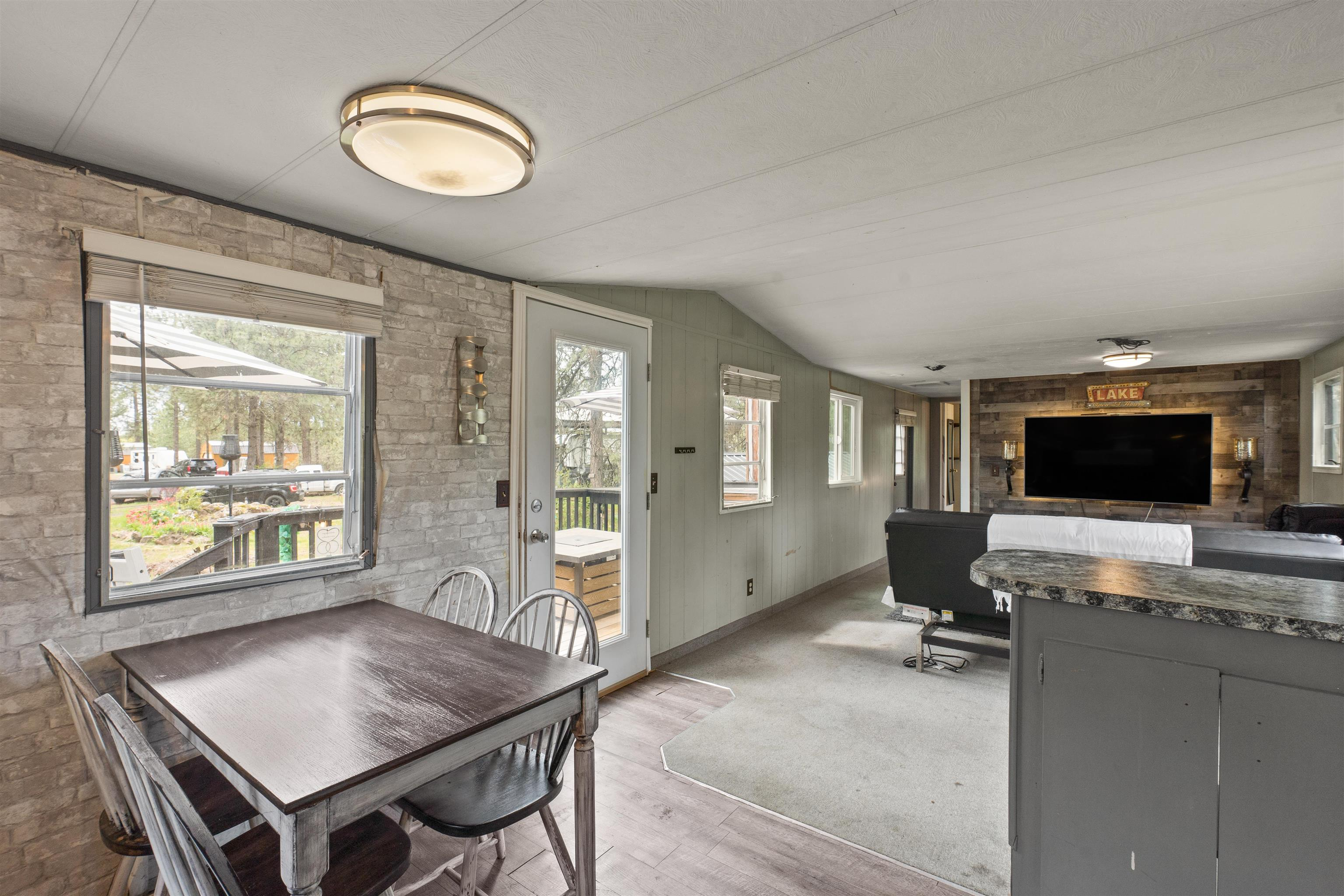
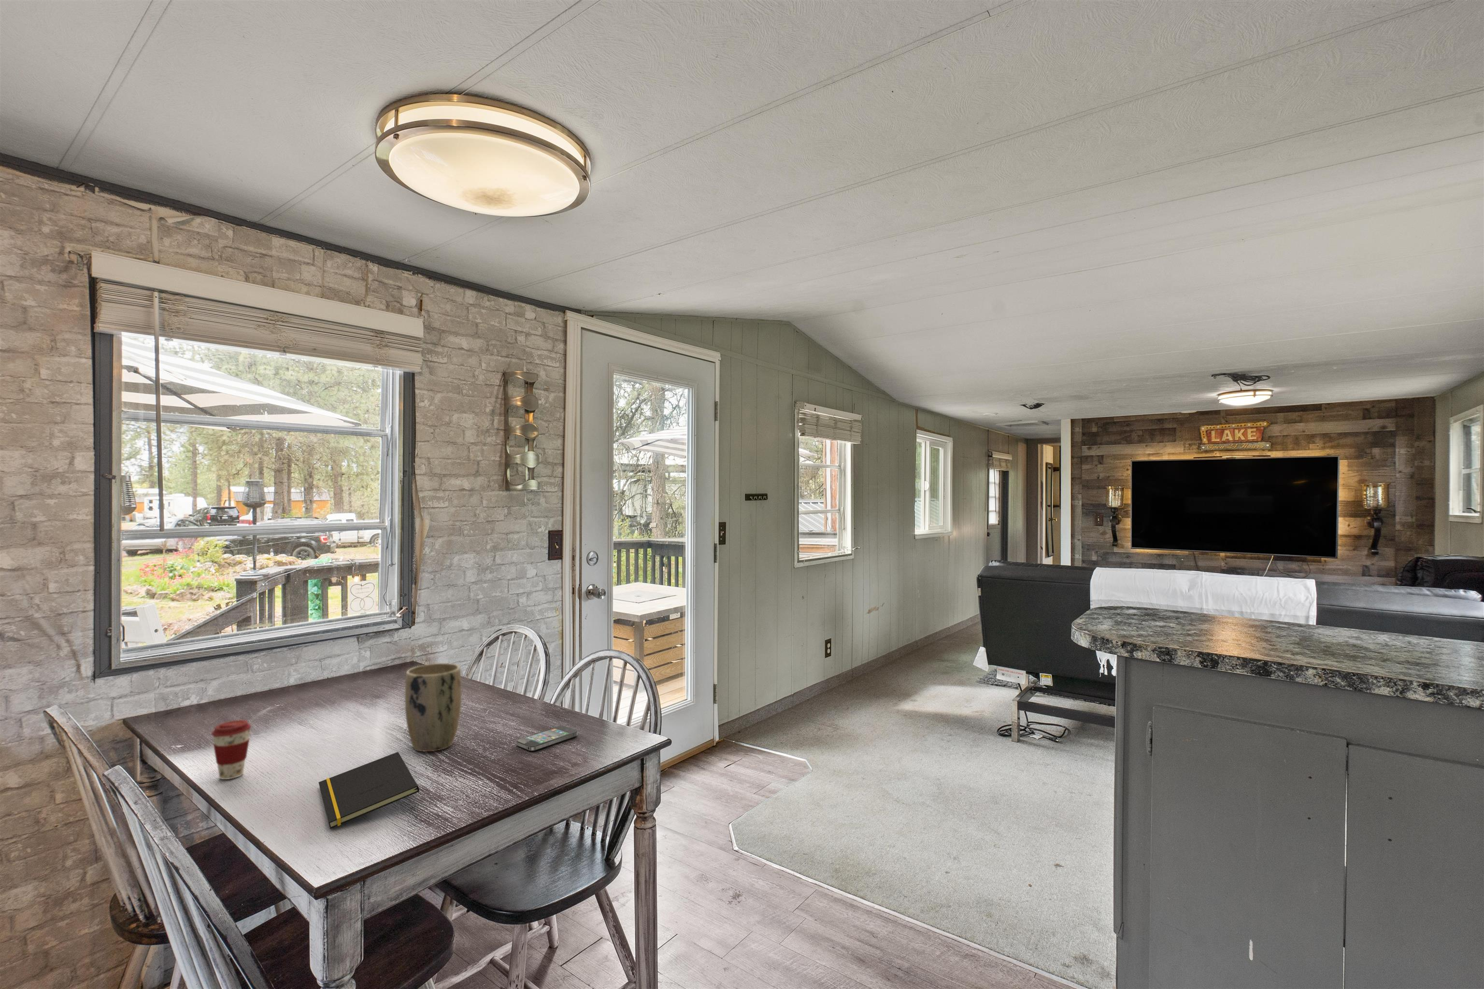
+ plant pot (433, 706)
+ smartphone (548, 737)
+ coffee cup (232, 749)
+ notepad (367, 787)
